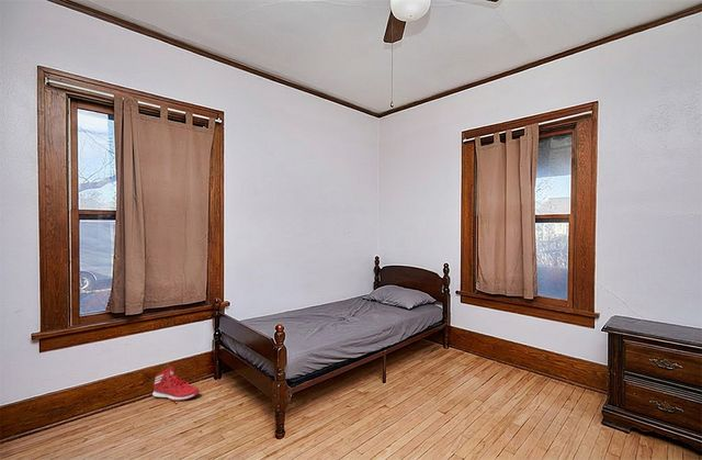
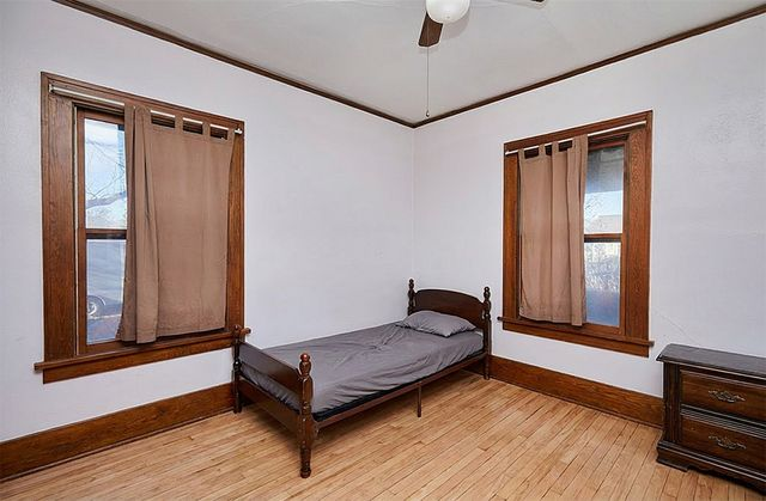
- sneaker (176, 382)
